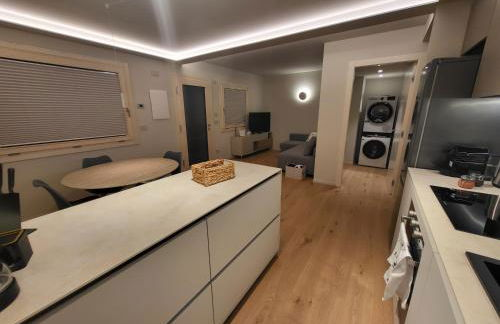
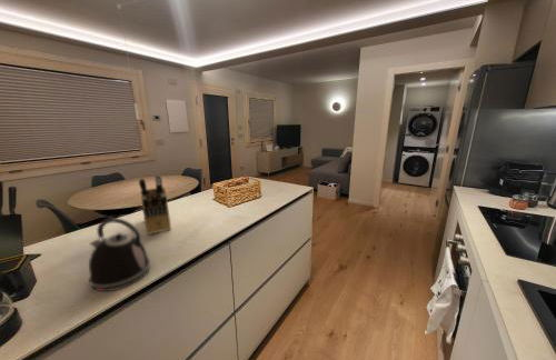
+ kettle (117, 247)
+ knife block (155, 199)
